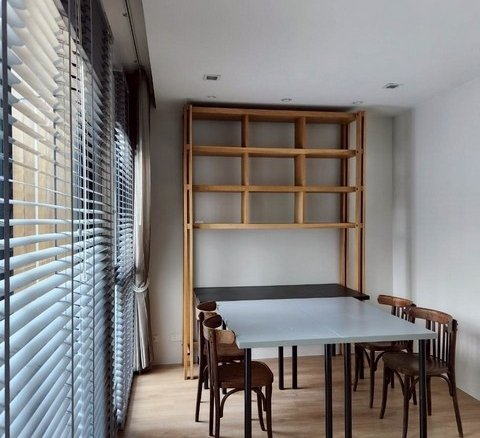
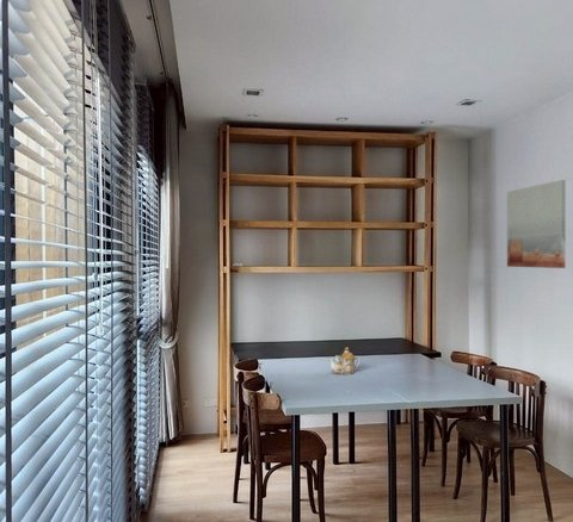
+ teapot (344, 360)
+ wall art (534, 226)
